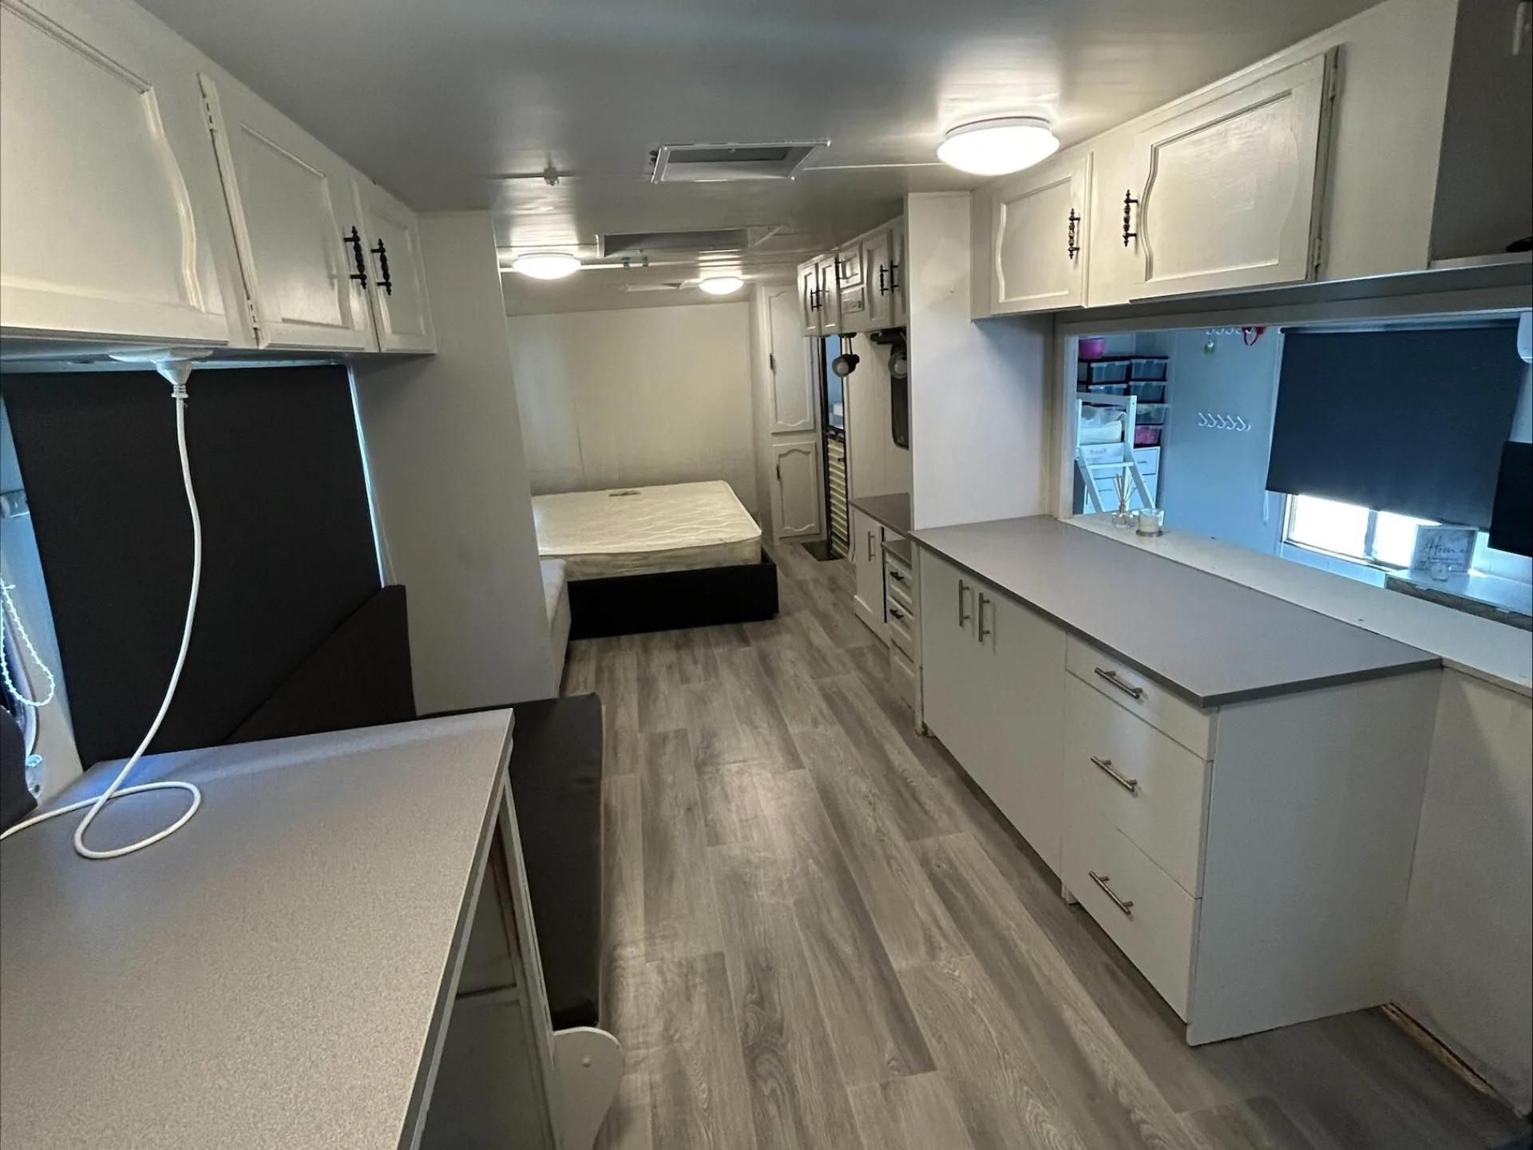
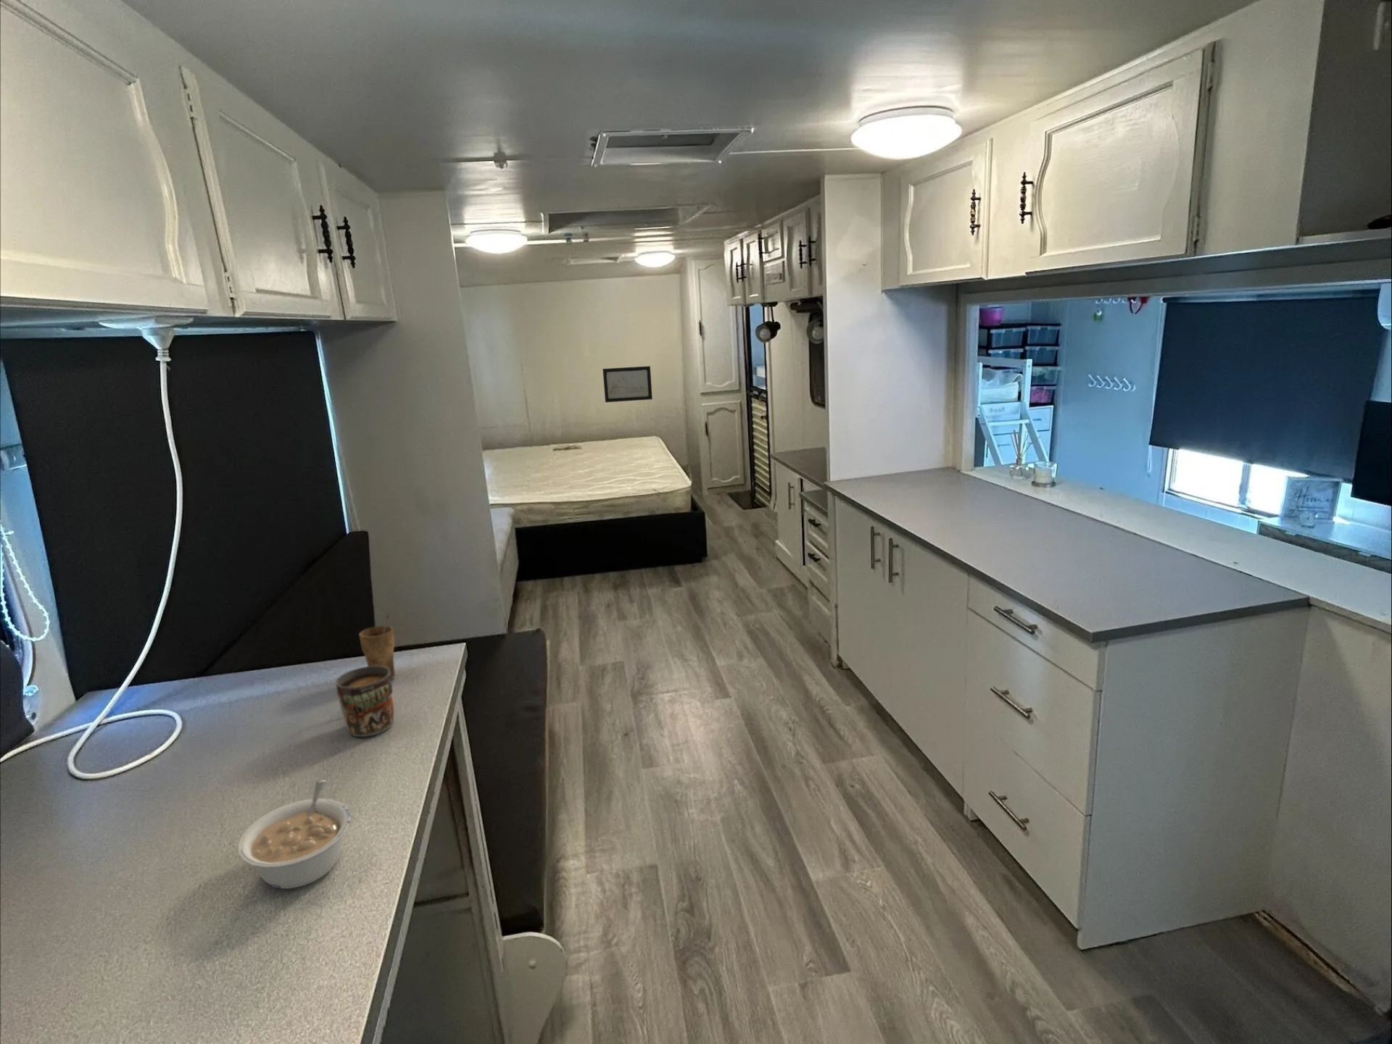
+ legume (296, 841)
+ cup (378, 648)
+ wall art (627, 384)
+ mug (365, 697)
